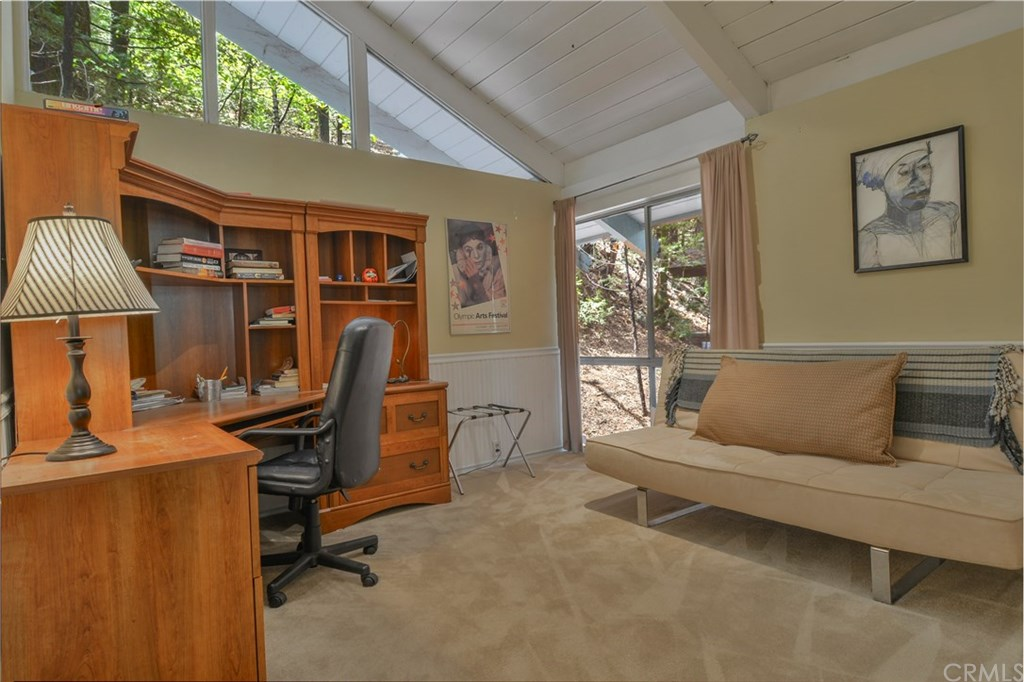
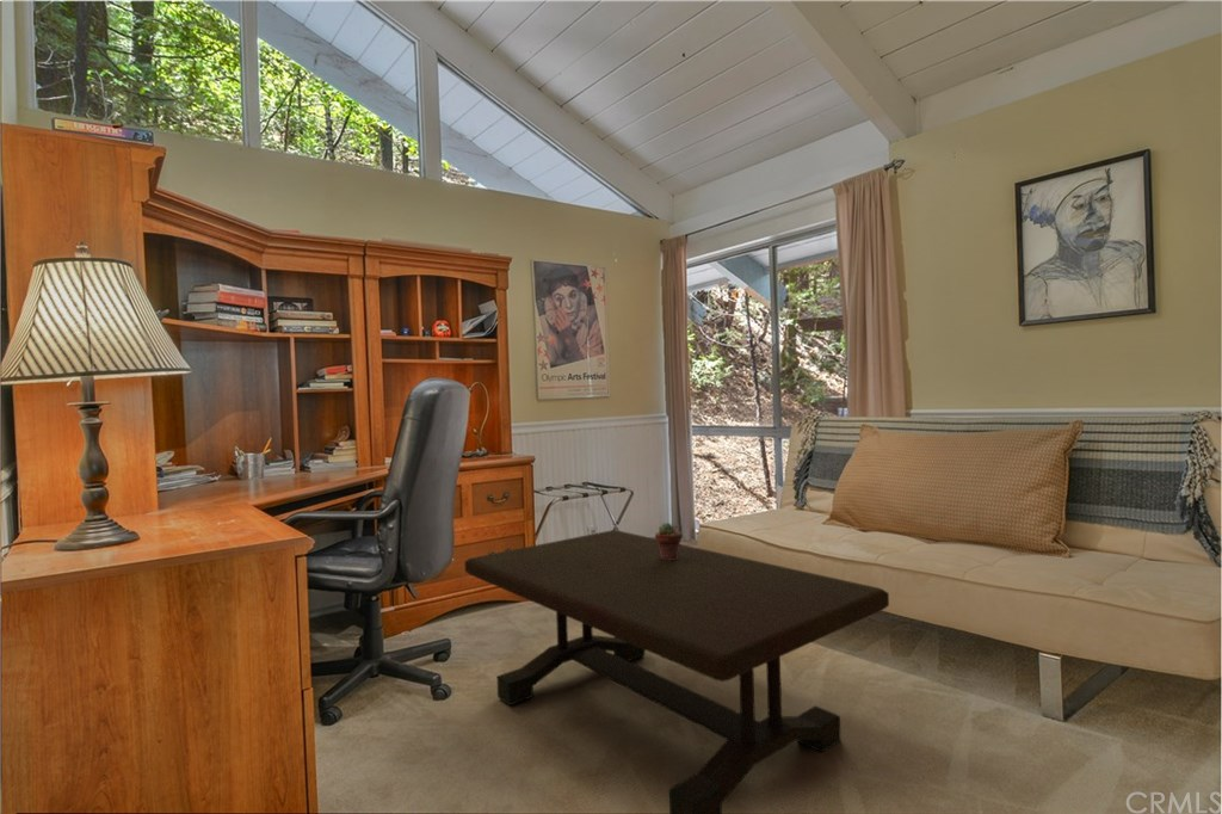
+ potted succulent (668, 539)
+ coffee table (652, 645)
